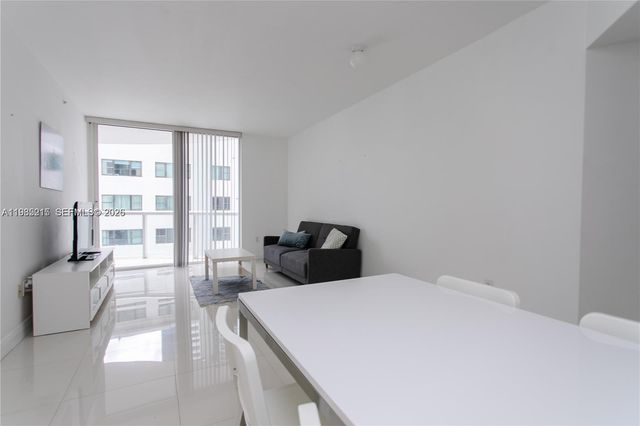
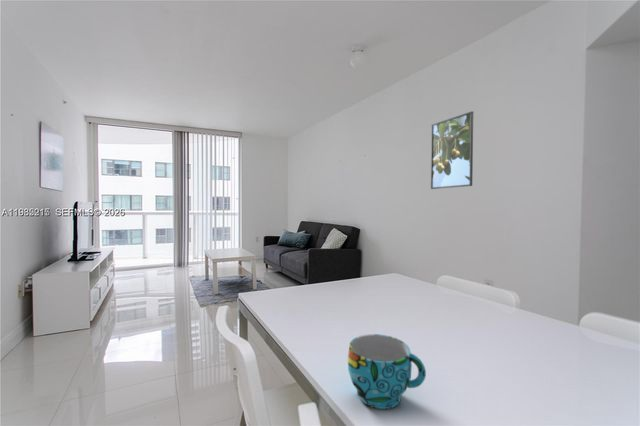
+ cup (382, 370)
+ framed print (450, 153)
